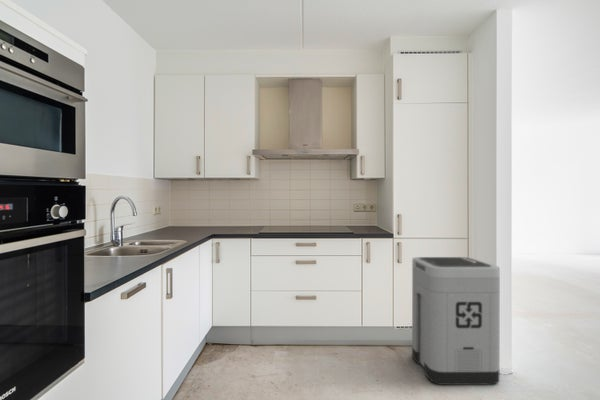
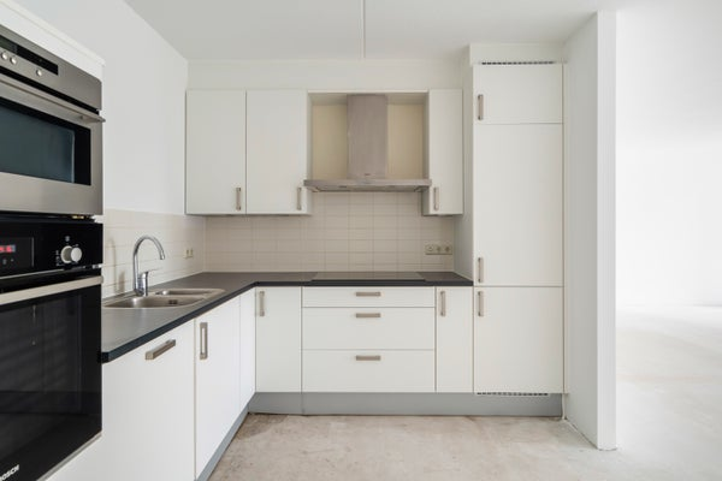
- trash can (452, 315)
